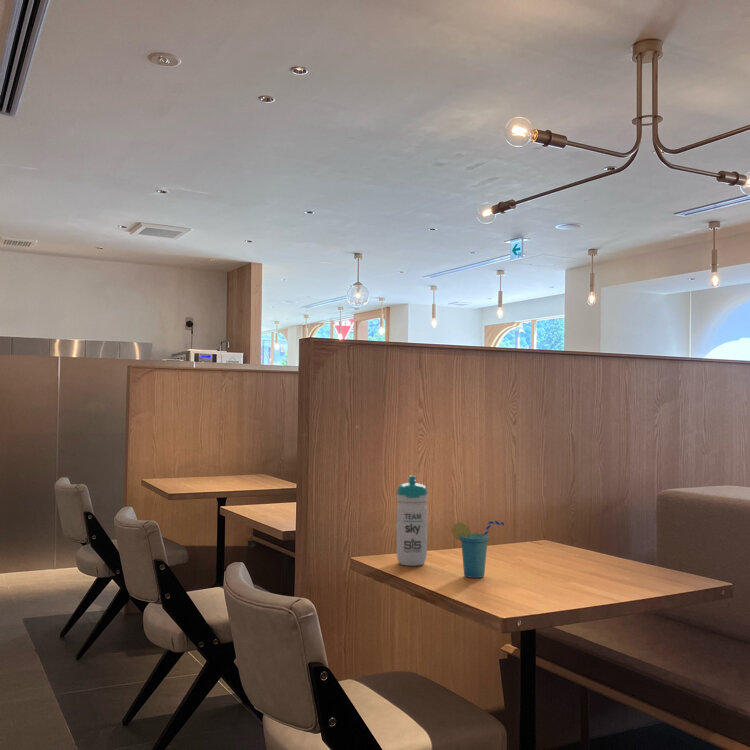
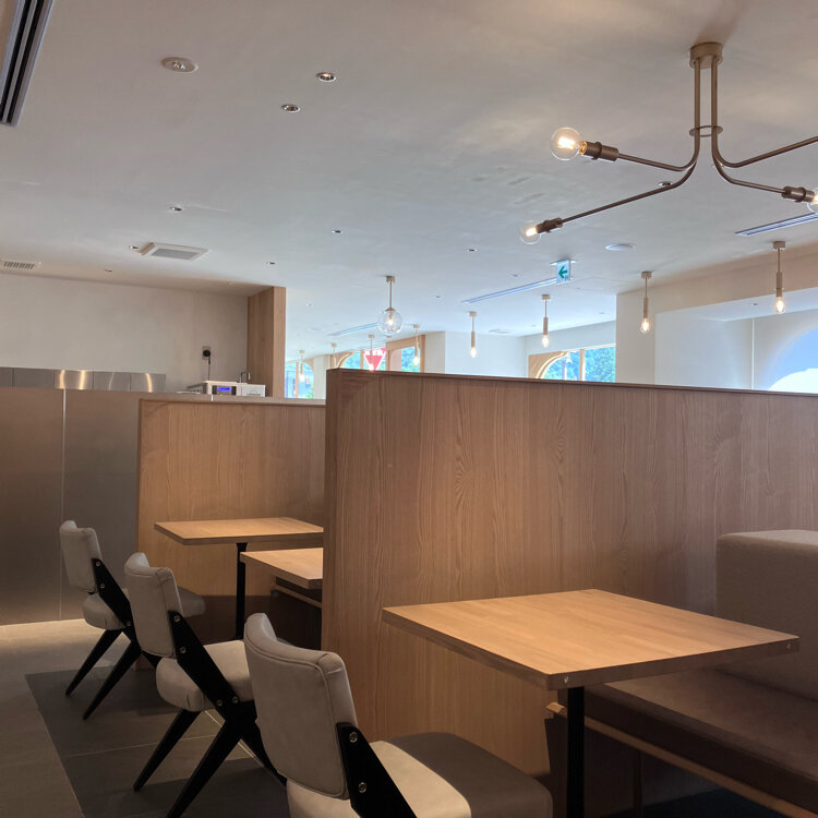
- water bottle (411, 519)
- cup (477, 547)
